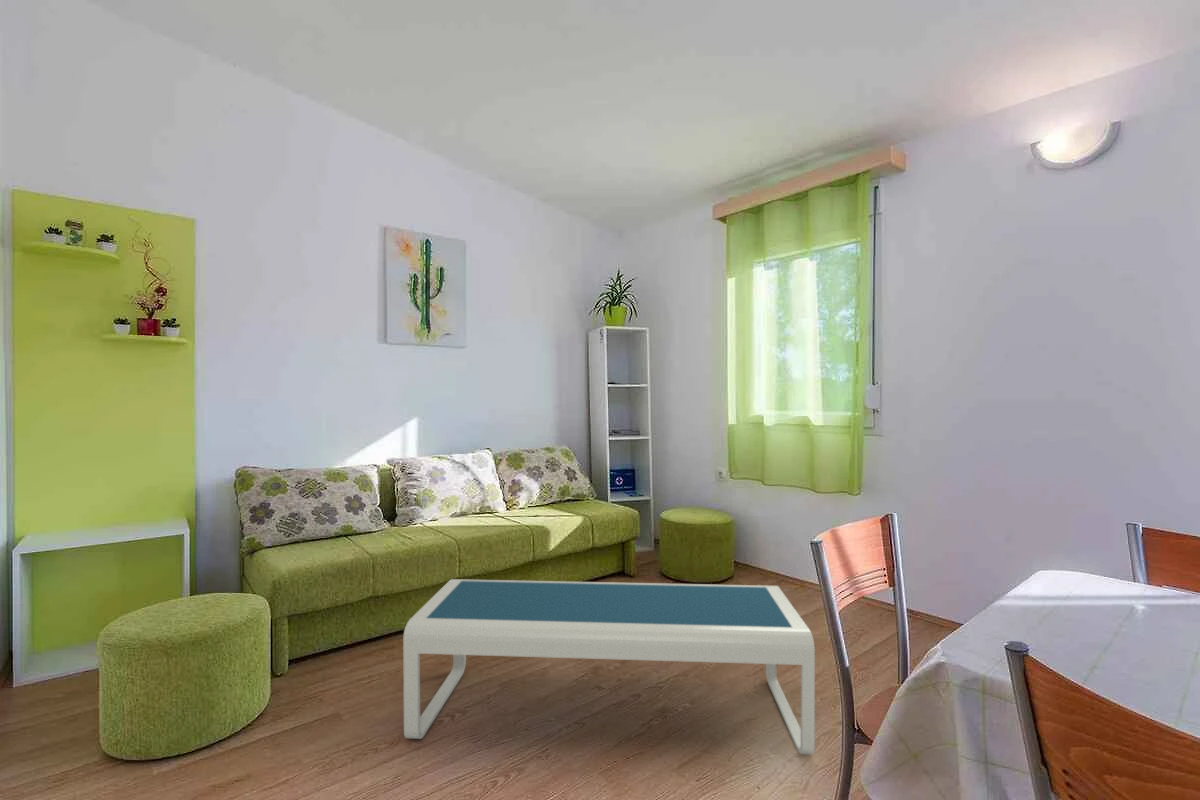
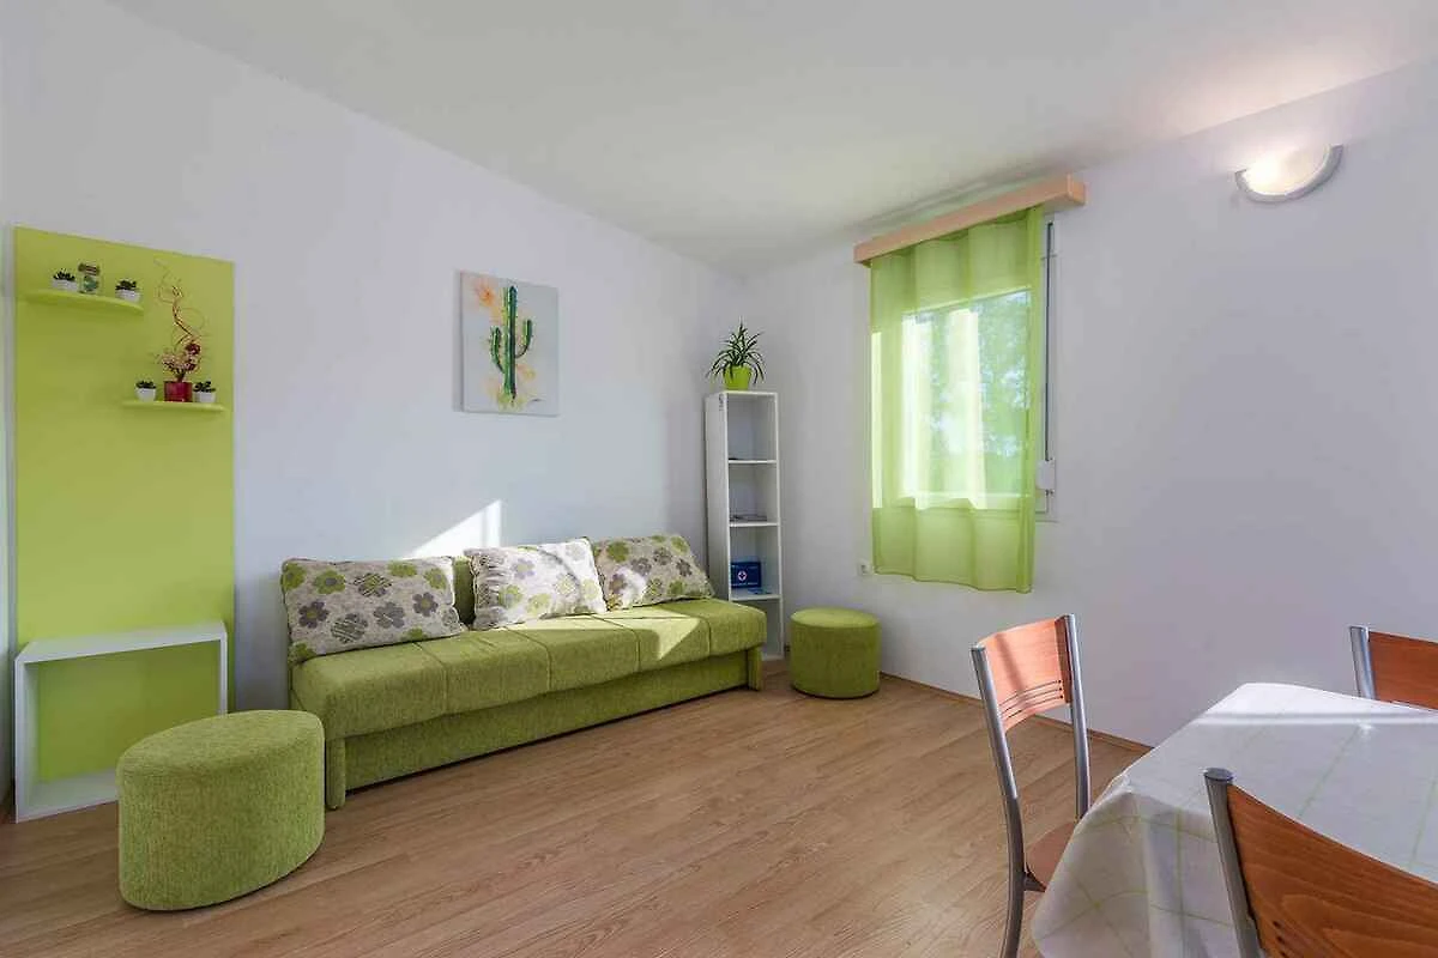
- coffee table (608, 655)
